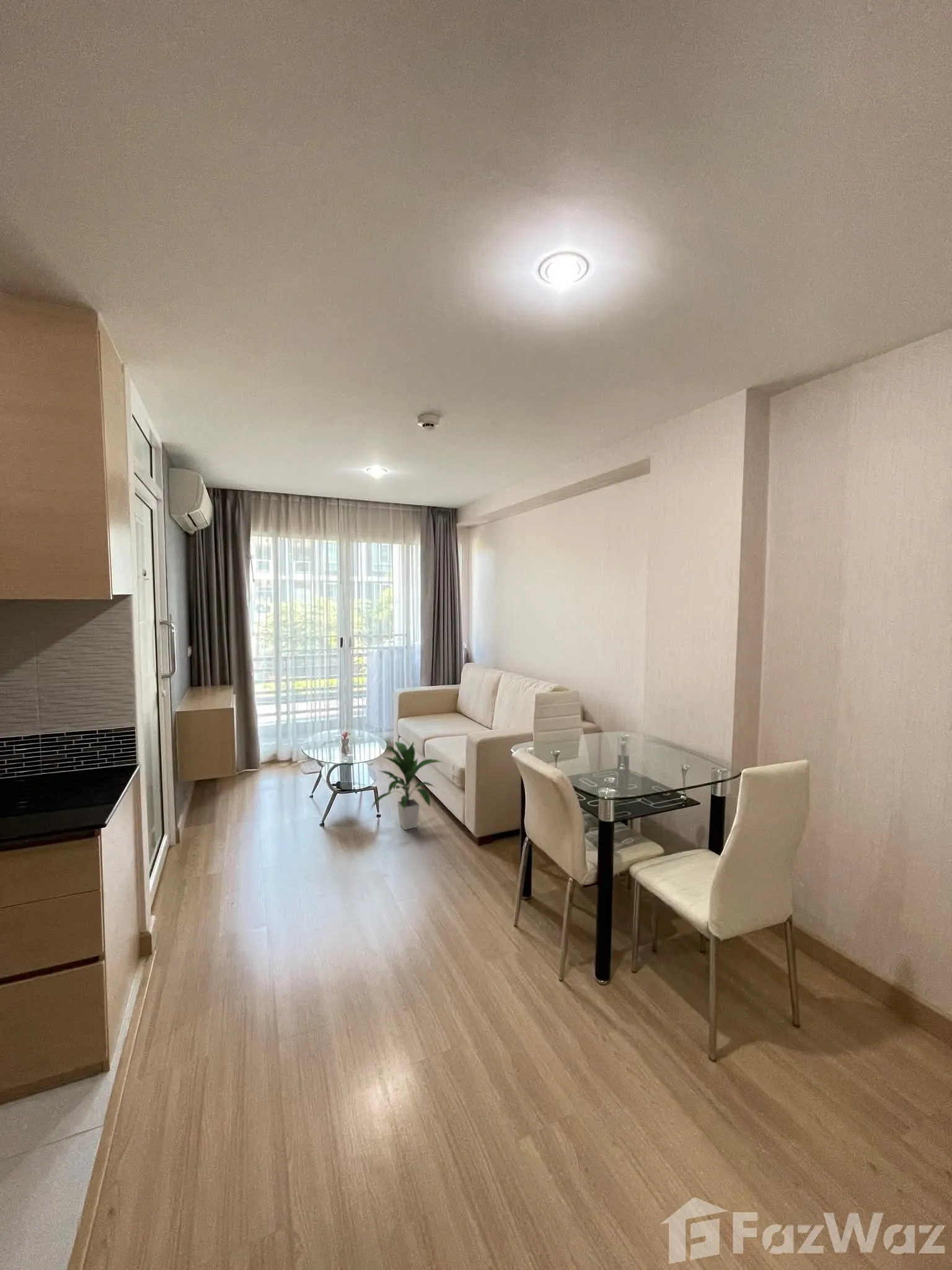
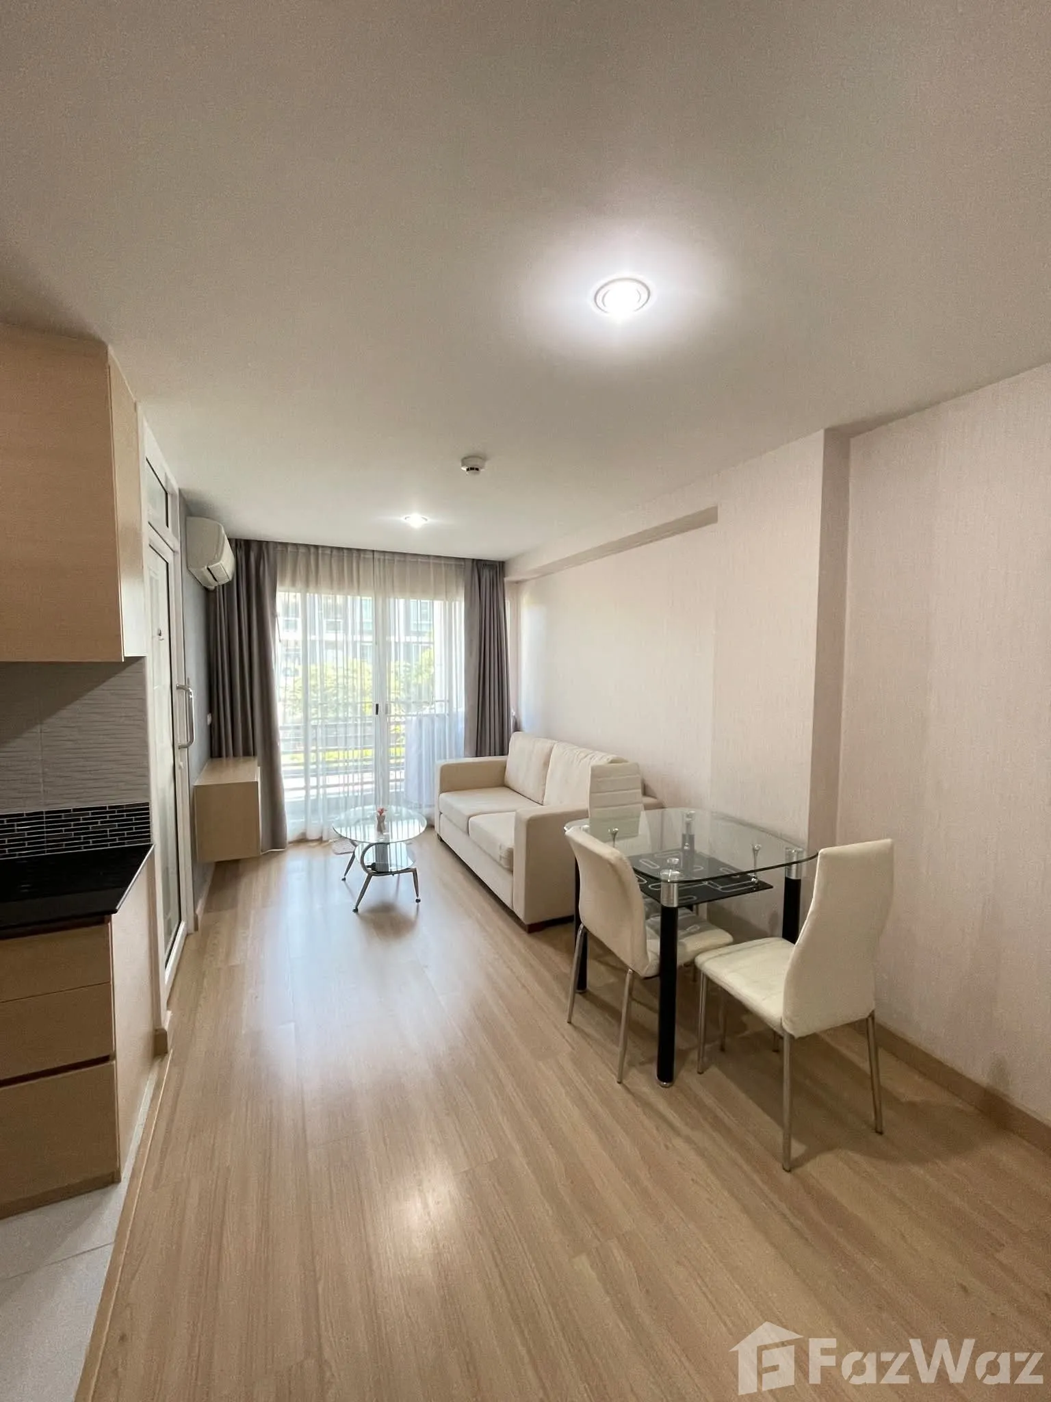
- indoor plant (404, 783)
